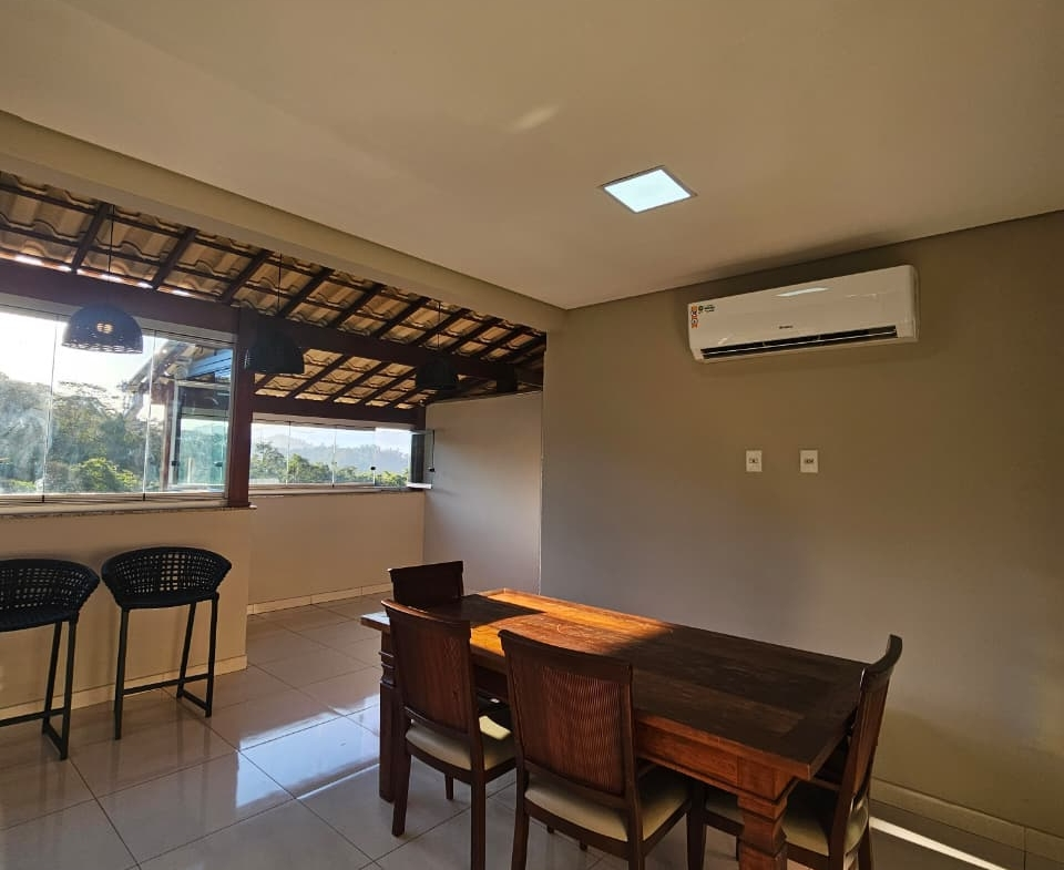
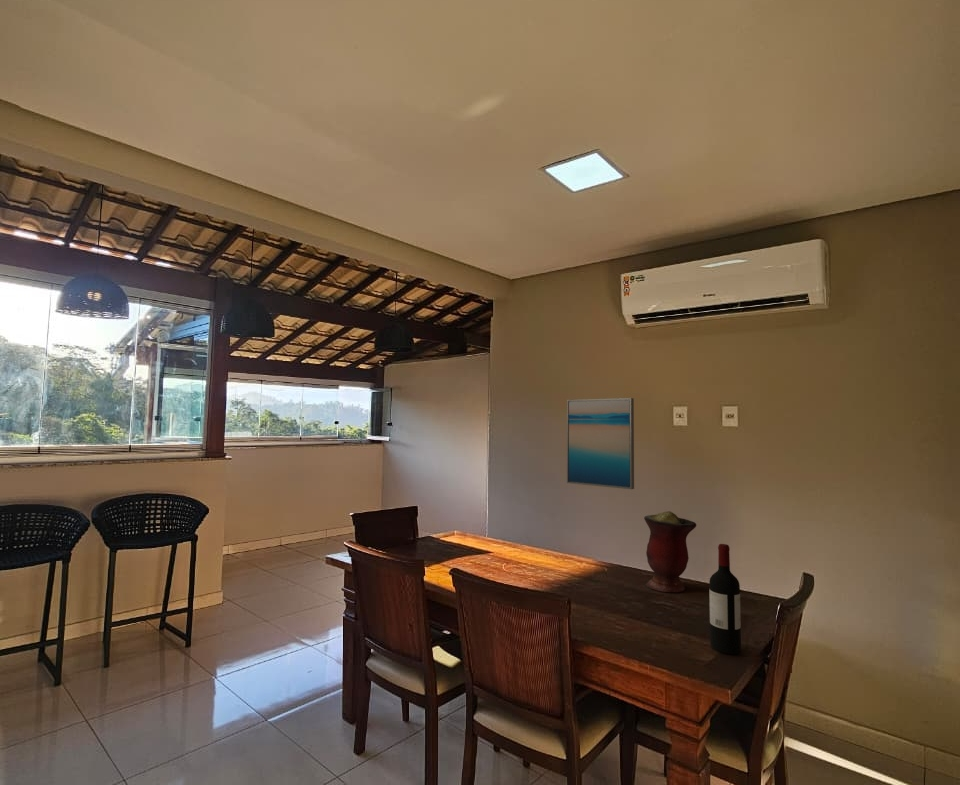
+ wall art (599, 442)
+ wine bottle (724, 596)
+ vase (670, 549)
